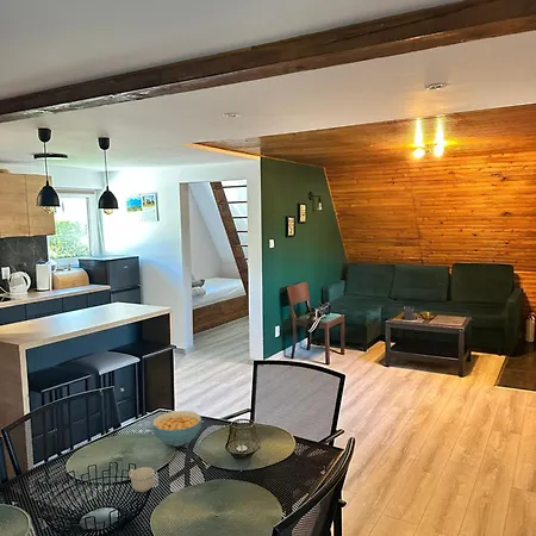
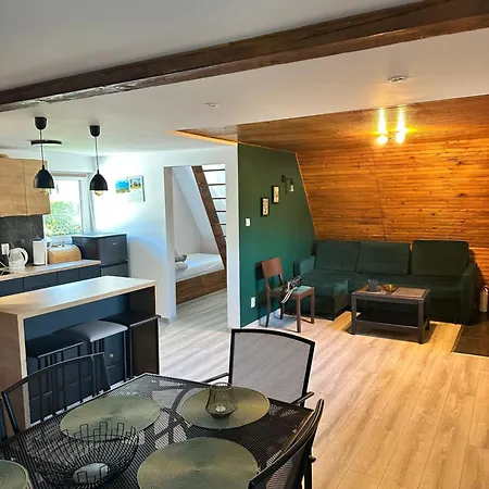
- cup (141, 479)
- cereal bowl (177, 431)
